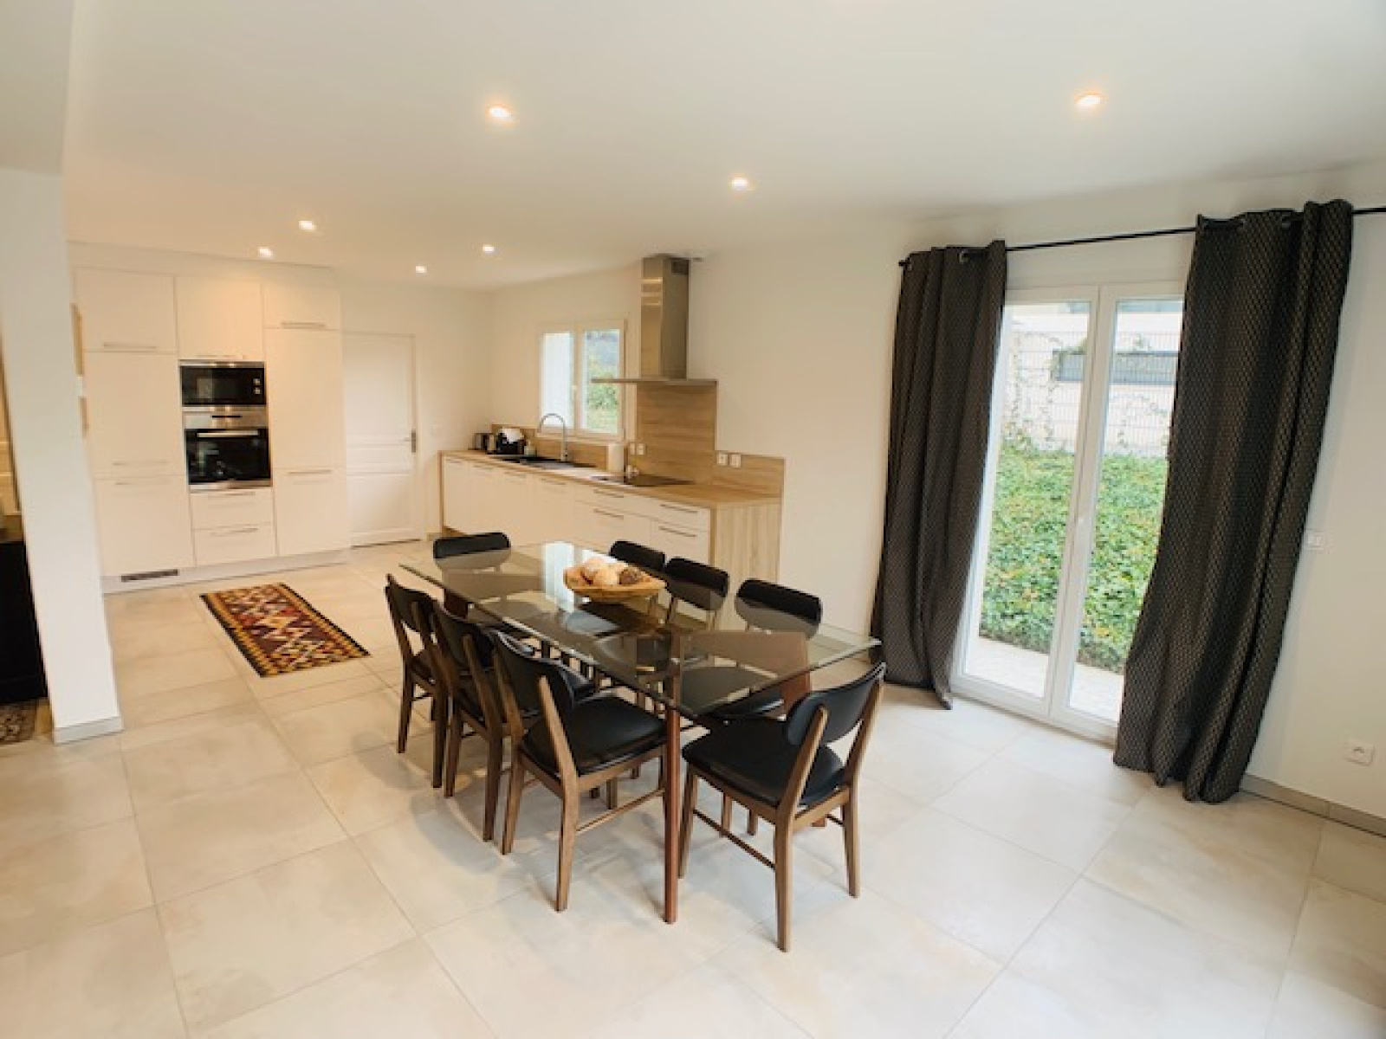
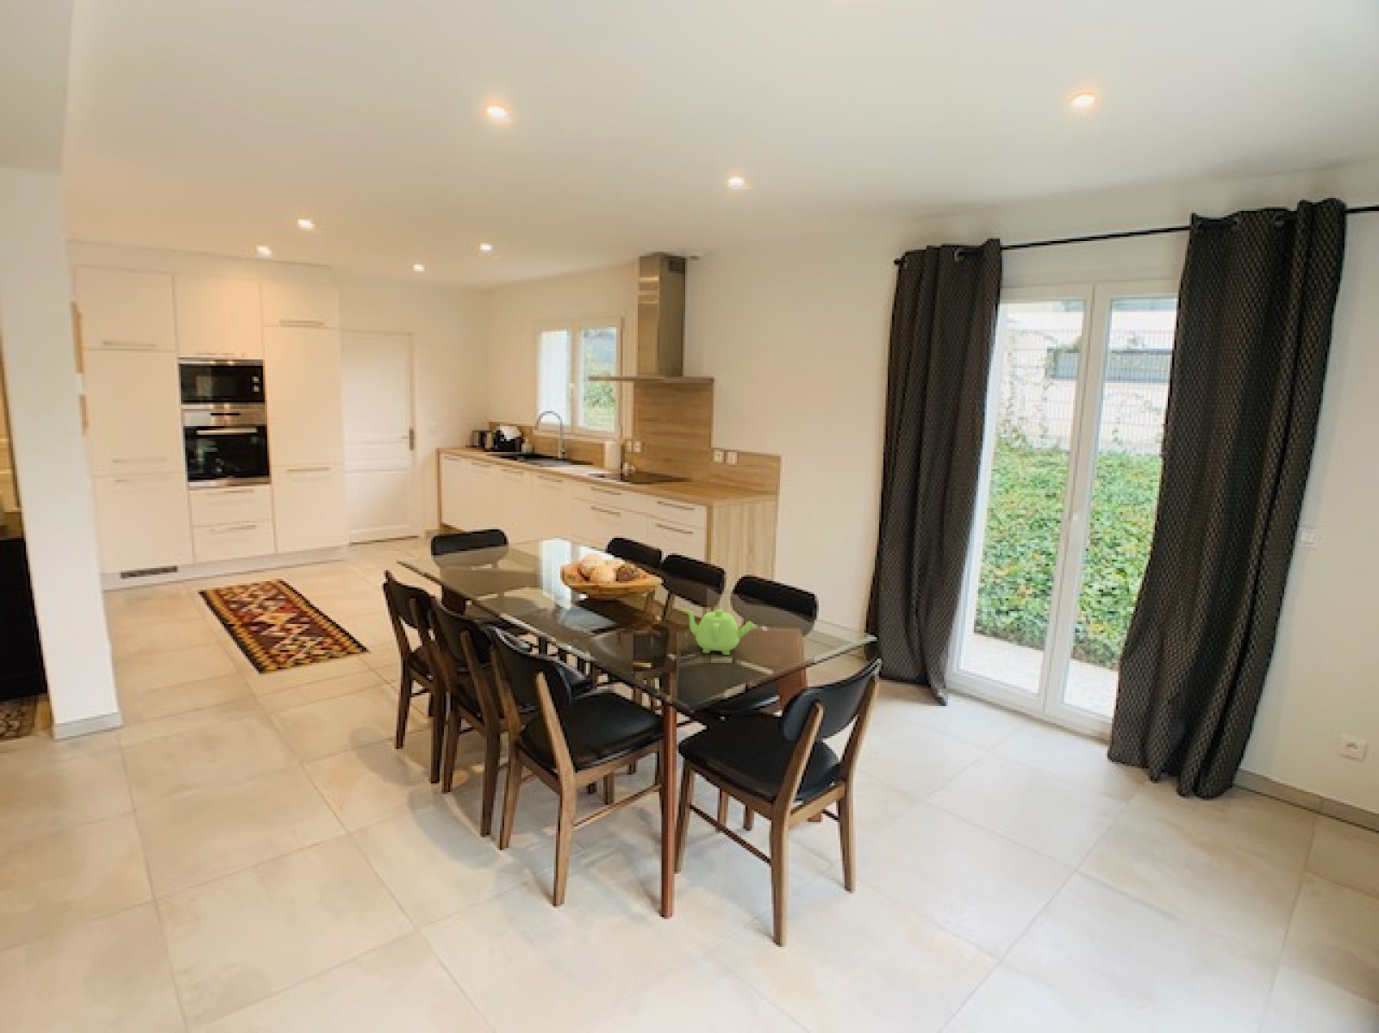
+ teapot (718, 629)
